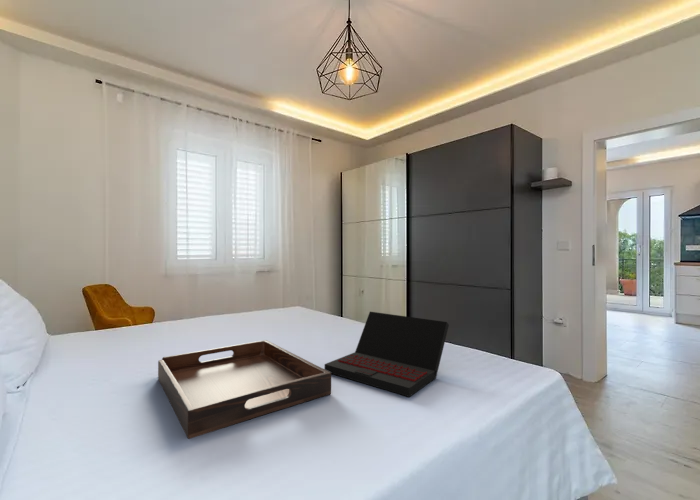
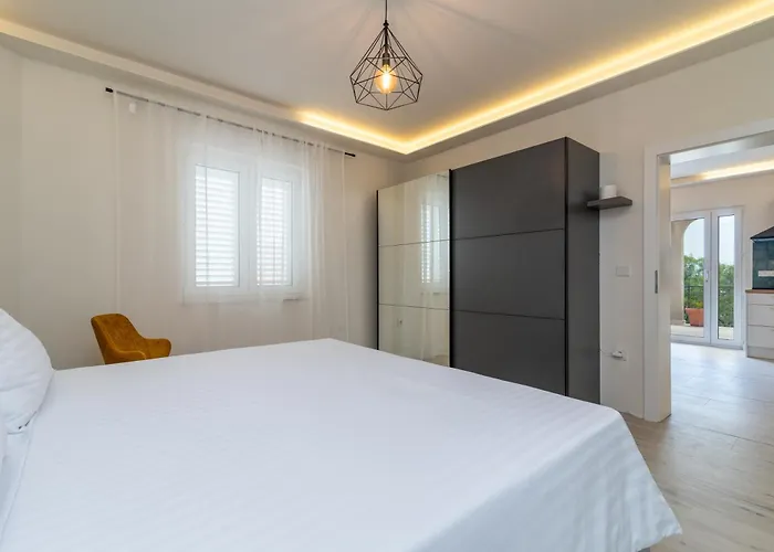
- laptop (387, 346)
- serving tray (238, 374)
